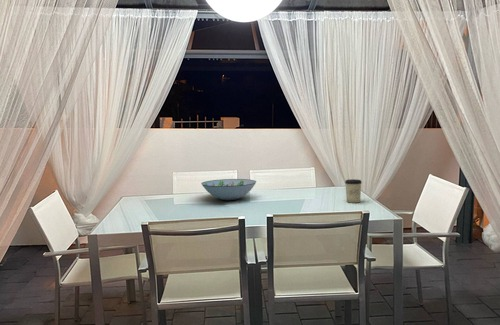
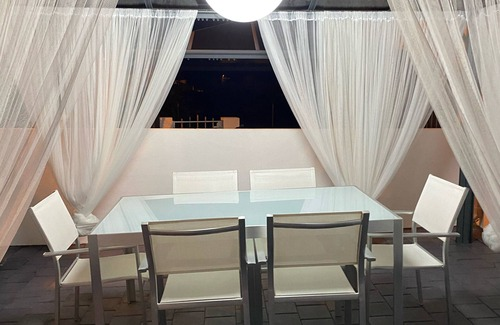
- decorative bowl (229, 190)
- cup (353, 190)
